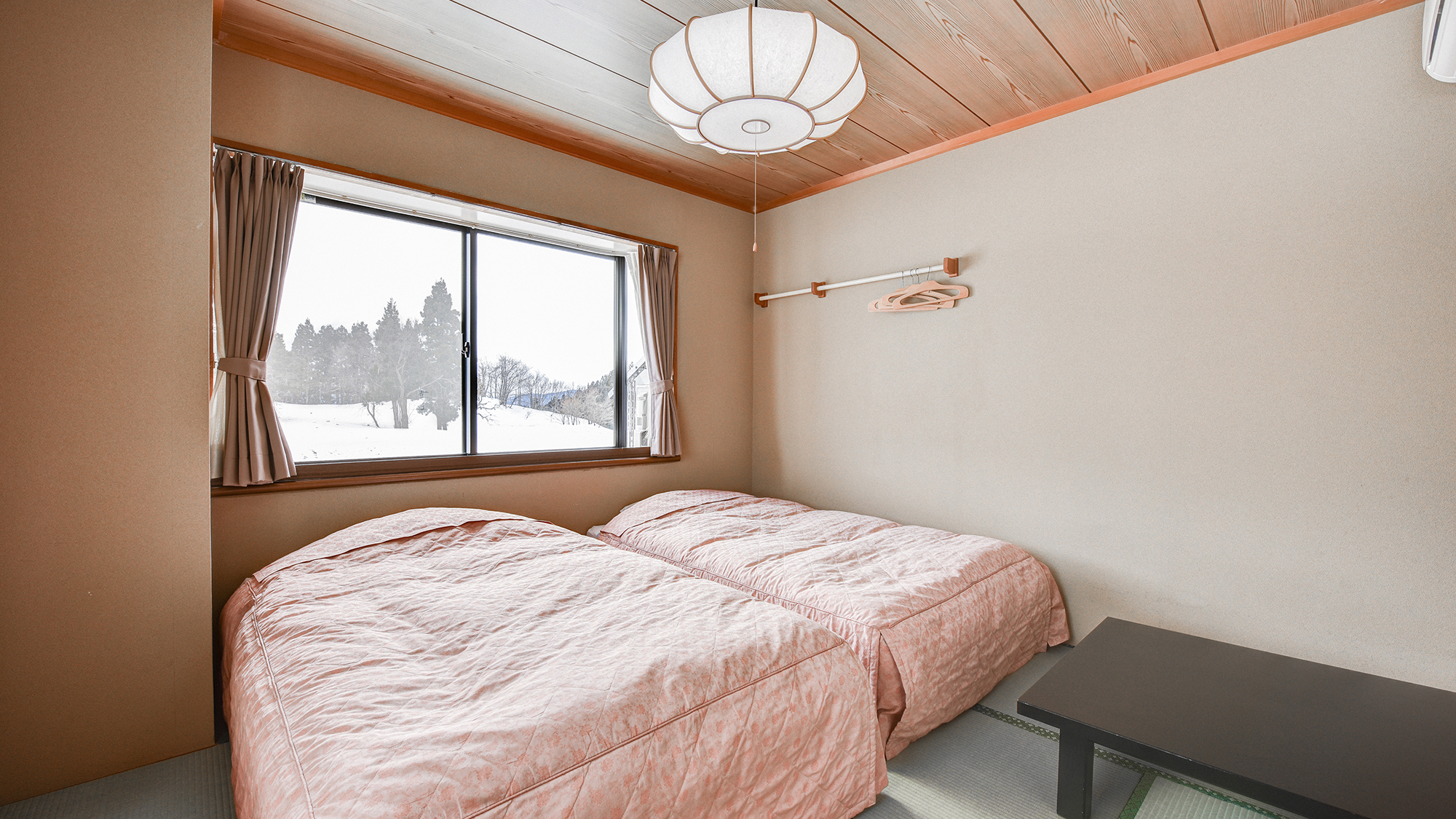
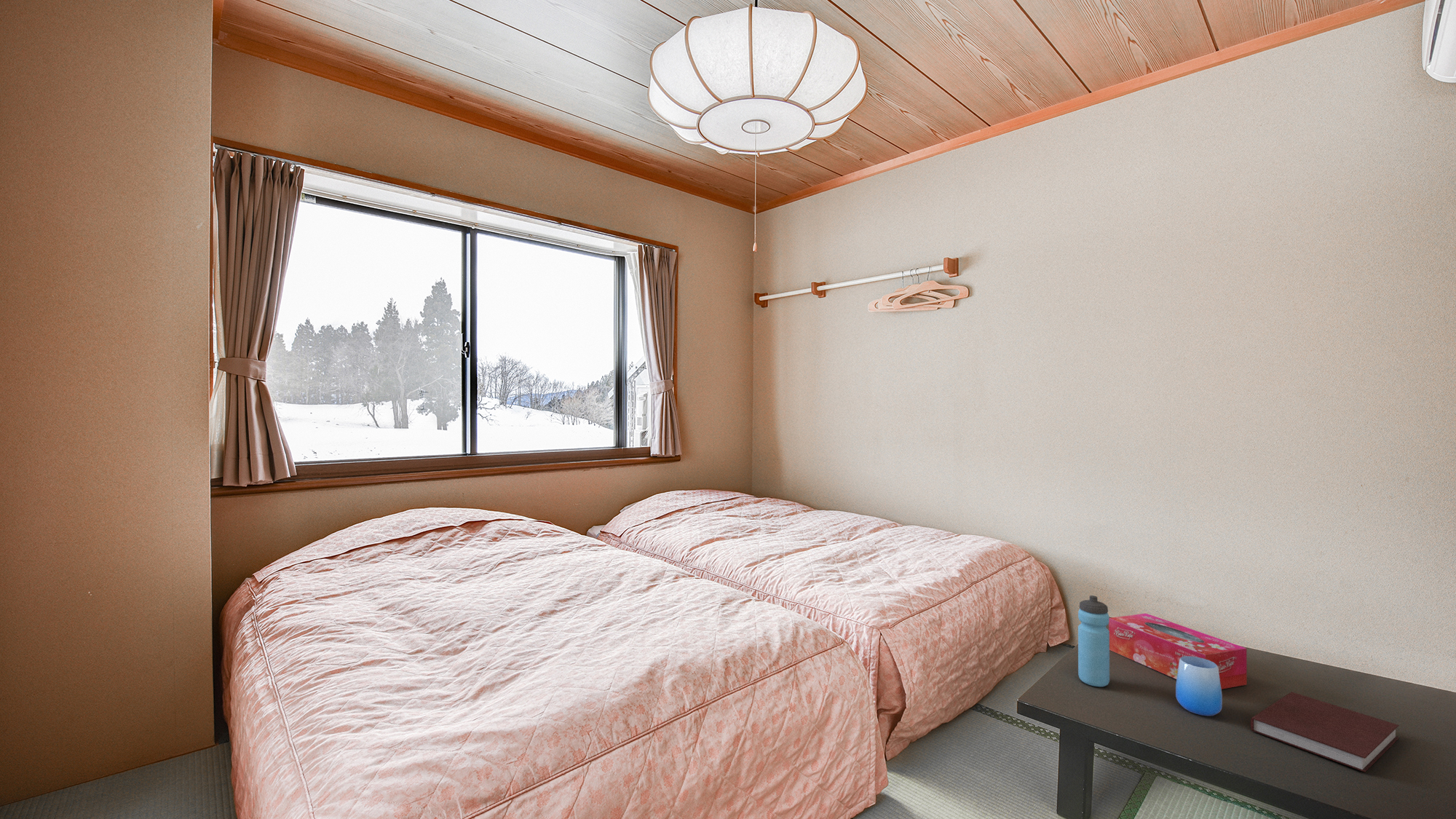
+ notebook (1324, 727)
+ tissue box (1173, 649)
+ water bottle (1093, 638)
+ cup (1198, 685)
